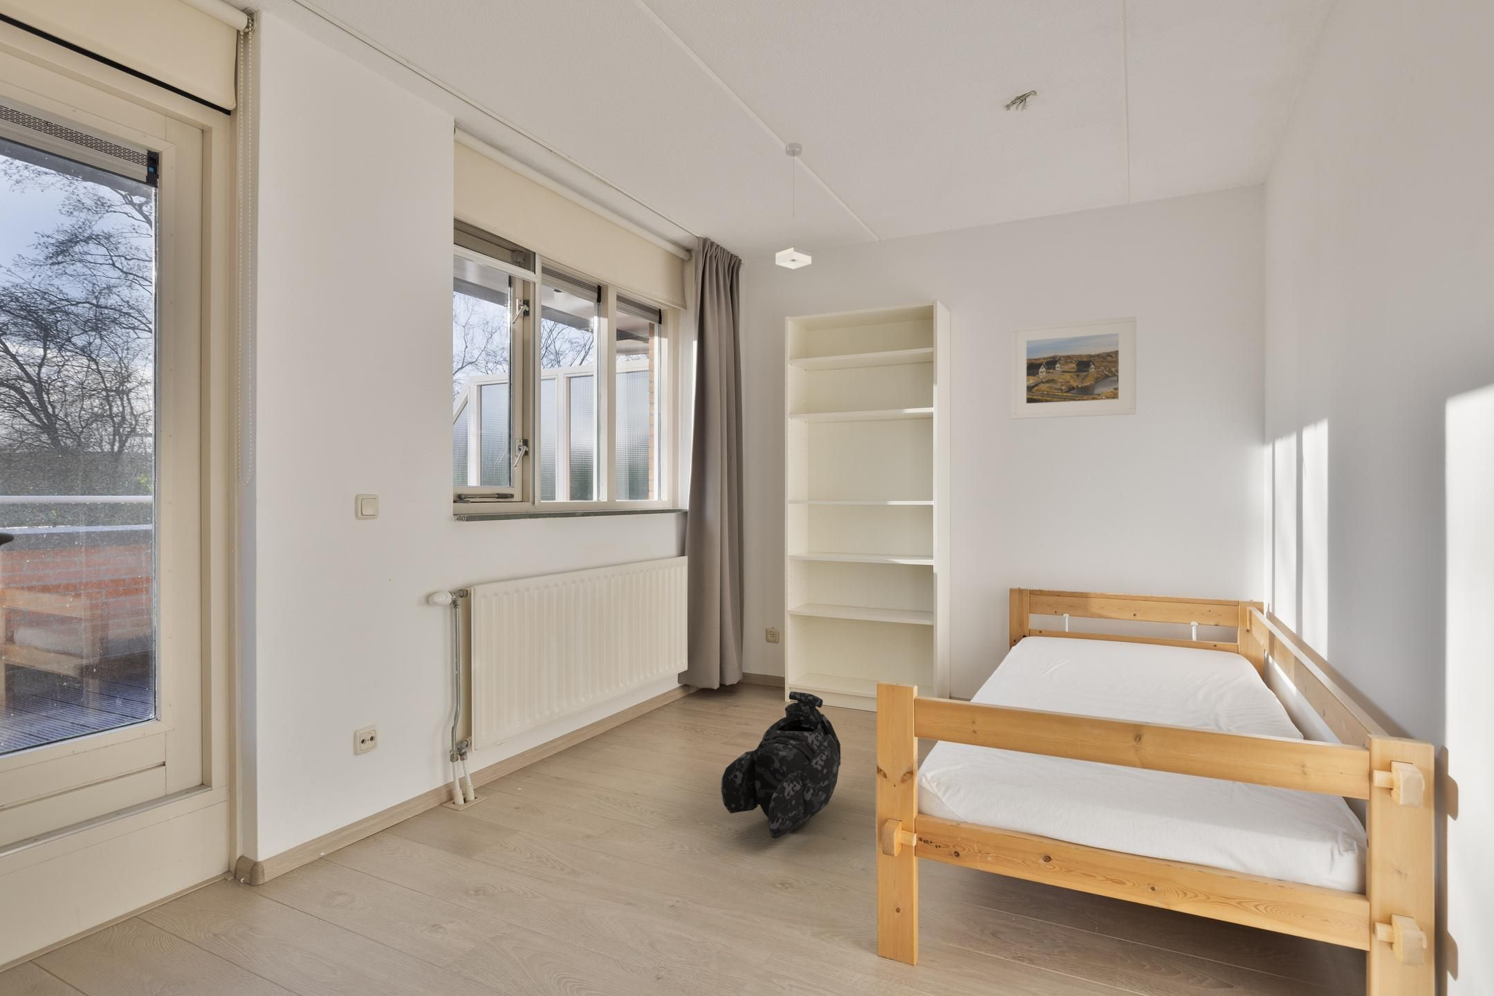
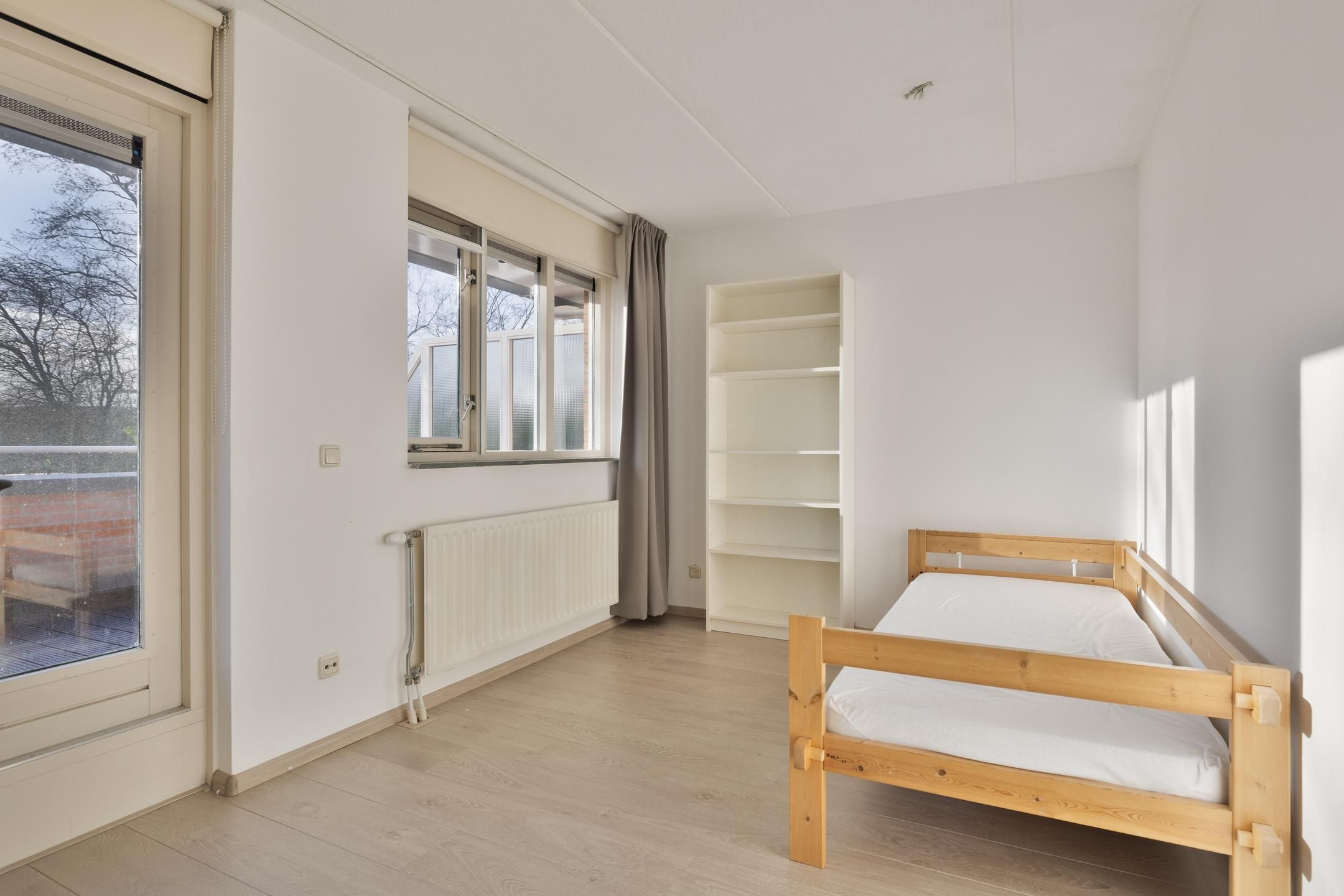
- pendant lamp (794, 205)
- body armor (790, 761)
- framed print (1072, 369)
